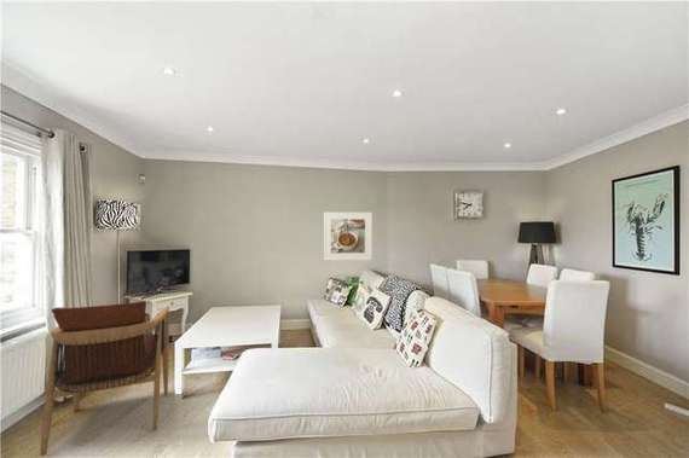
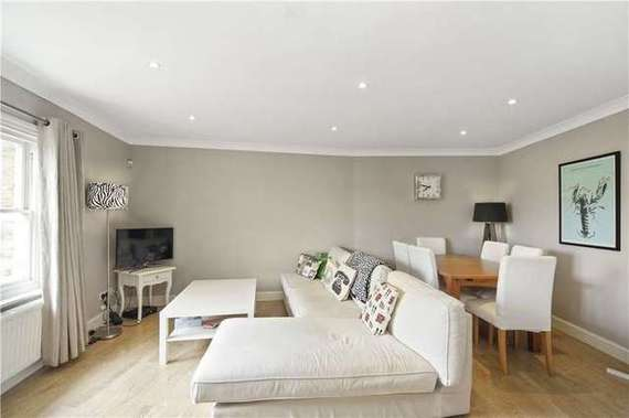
- armchair (112, 358)
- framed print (347, 236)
